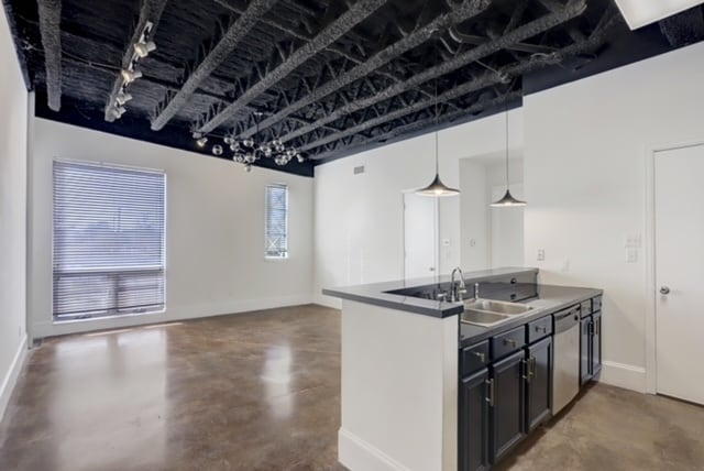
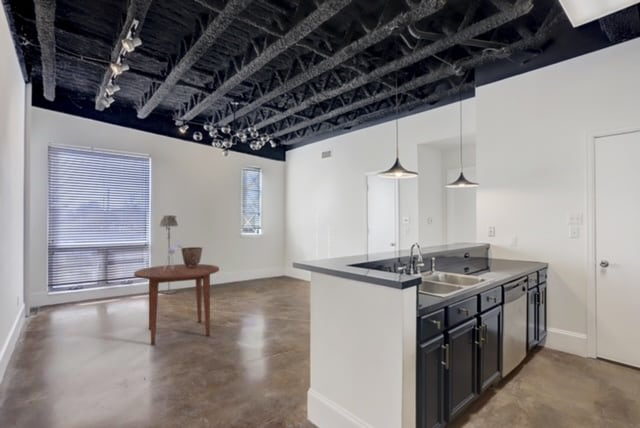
+ dining table (196, 296)
+ floor lamp (168, 253)
+ bouquet (172, 256)
+ ceramic pot (191, 257)
